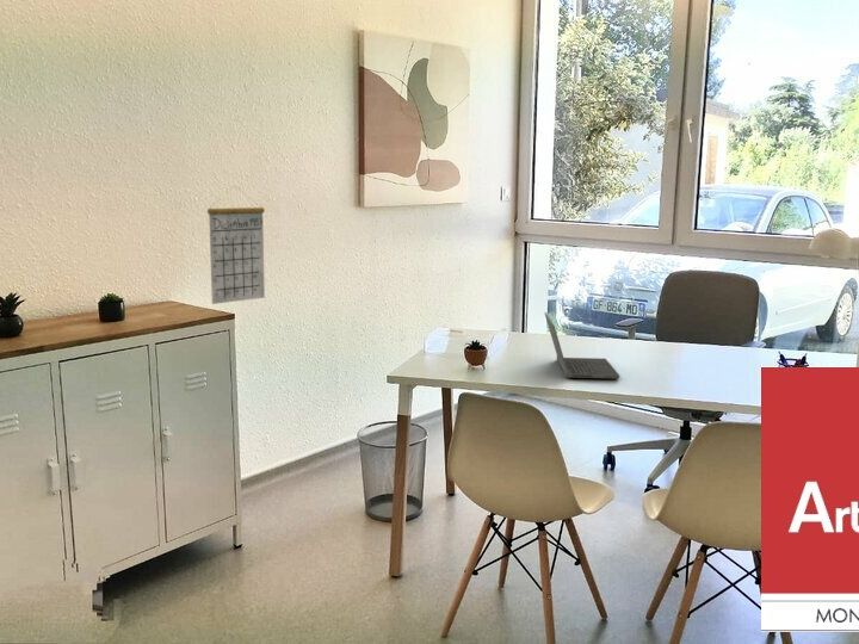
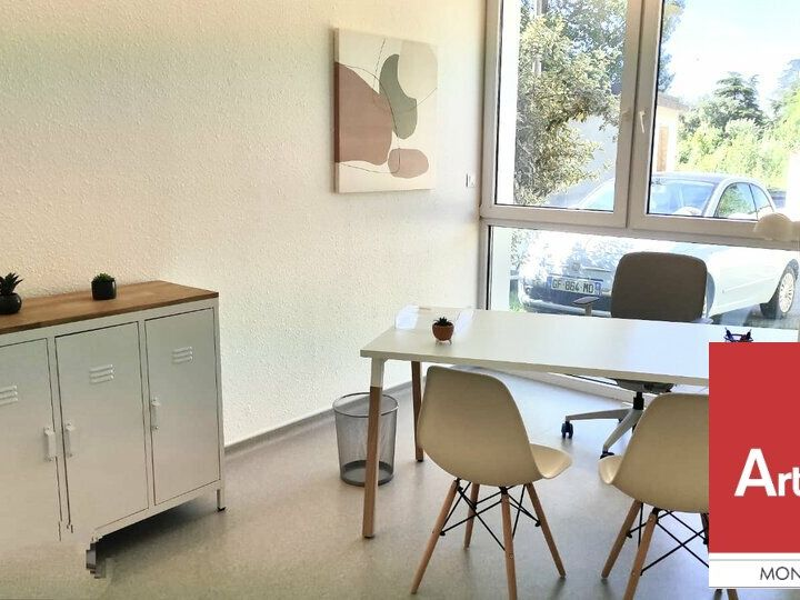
- laptop computer (580, 358)
- calendar (237, 243)
